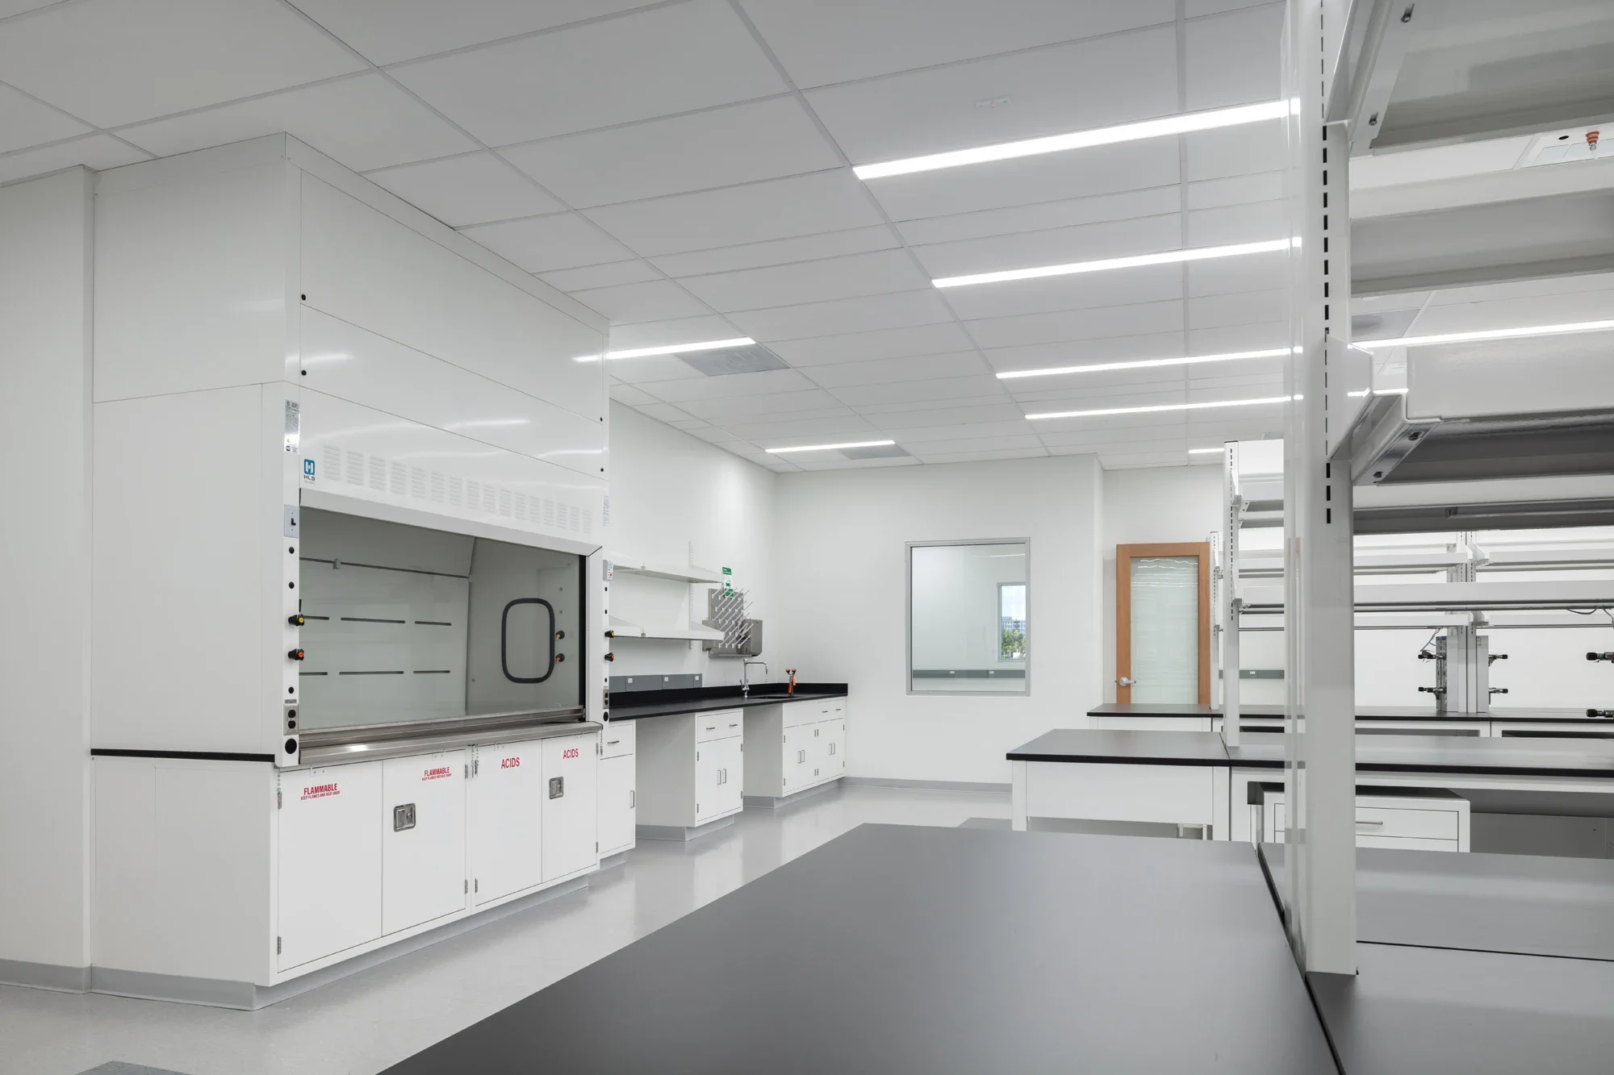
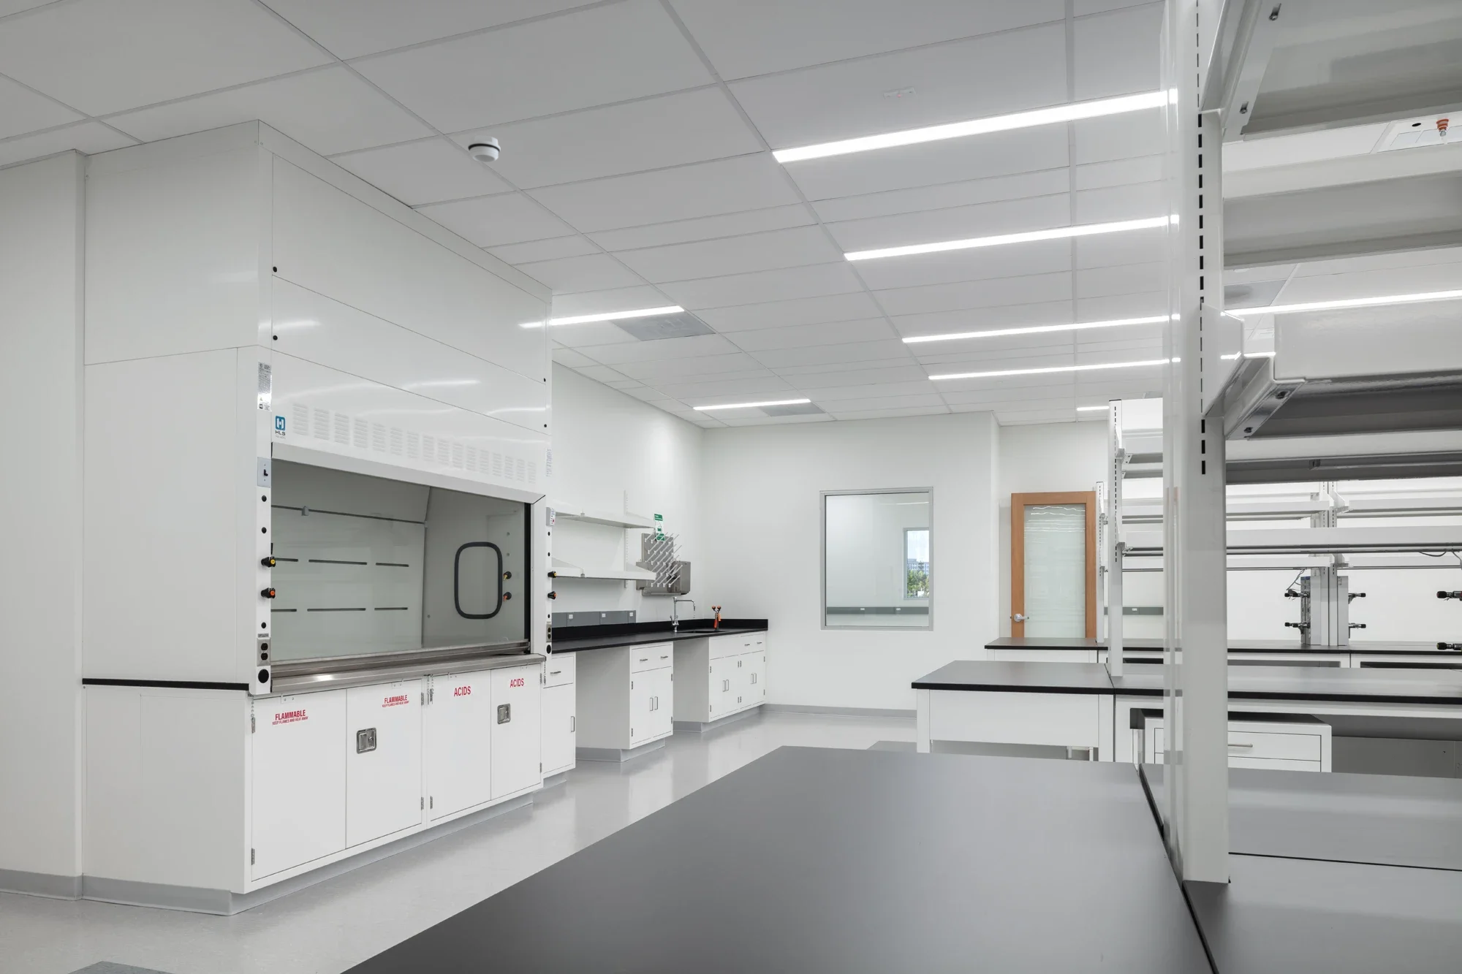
+ smoke detector (484, 149)
